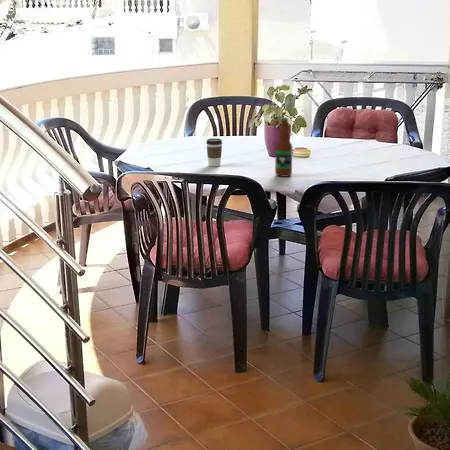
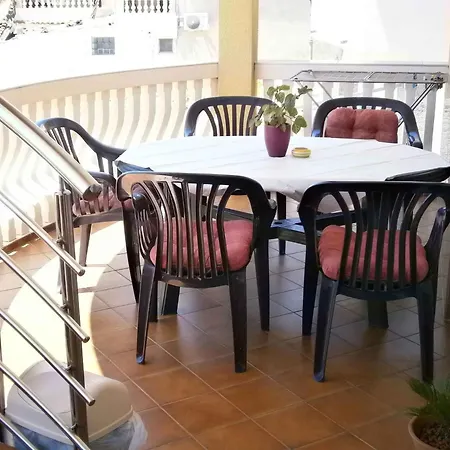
- coffee cup (214, 152)
- bottle (284, 147)
